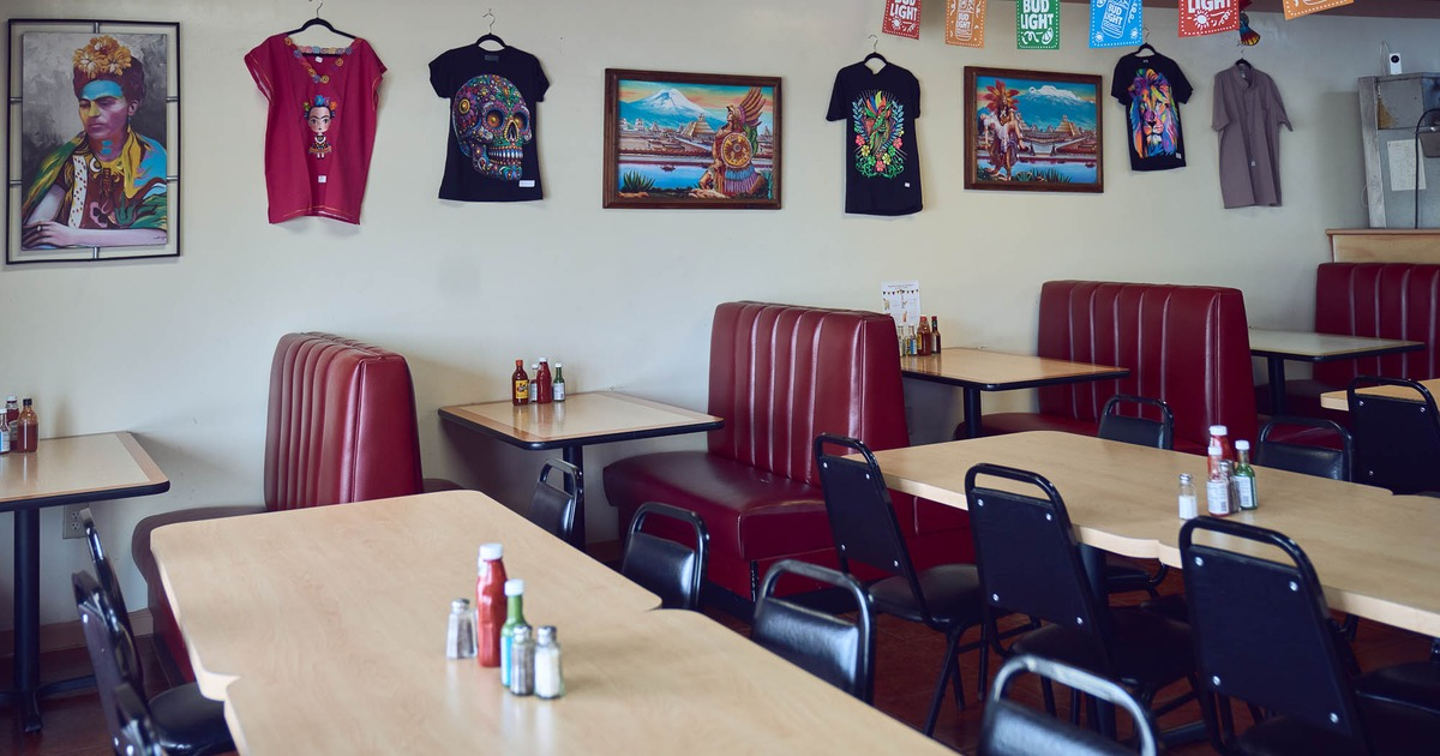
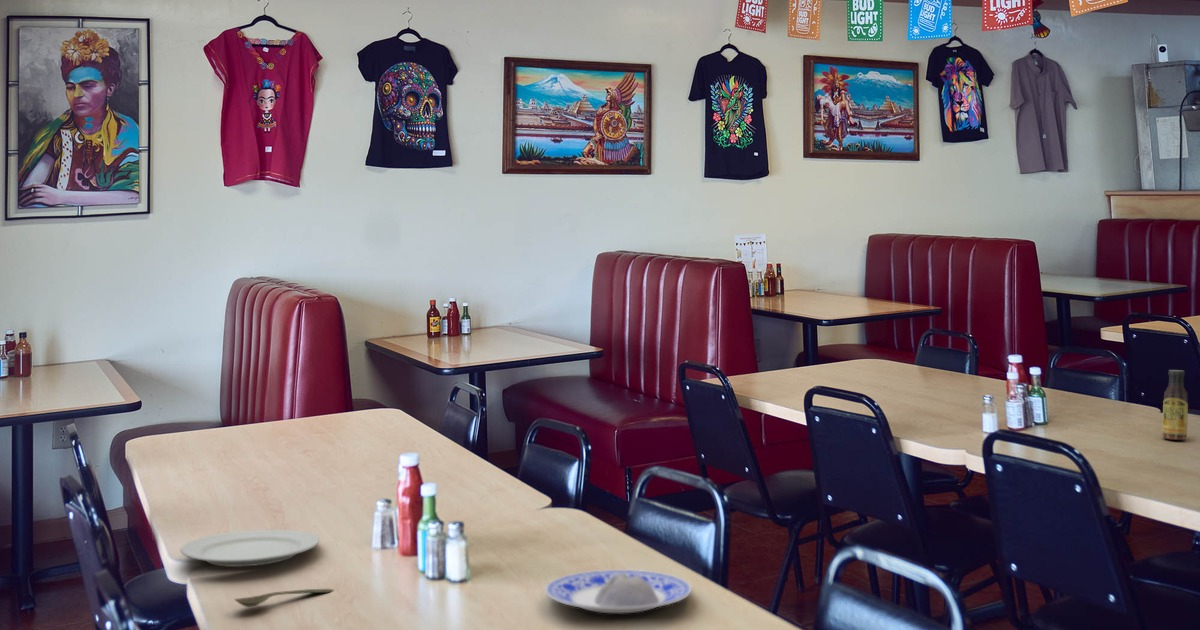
+ sauce bottle (1175, 404)
+ plate (618, 587)
+ chinaware (251, 549)
+ spoon (287, 593)
